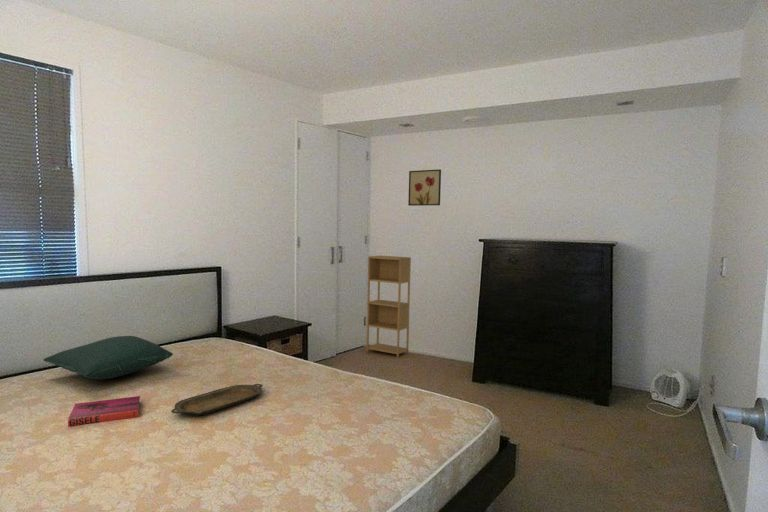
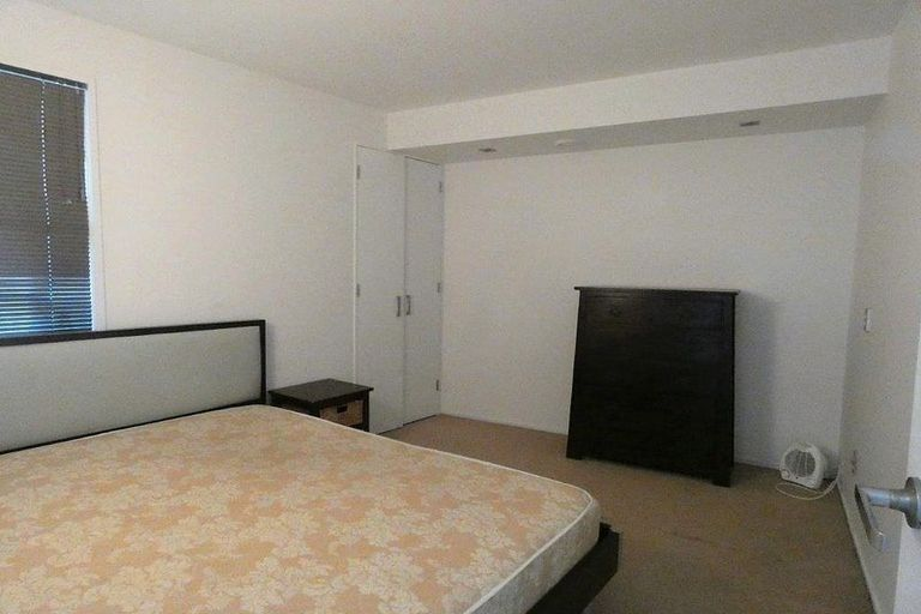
- serving tray (220, 399)
- shelving unit (388, 304)
- hardback book (106, 410)
- pillow (110, 357)
- wall art (424, 188)
